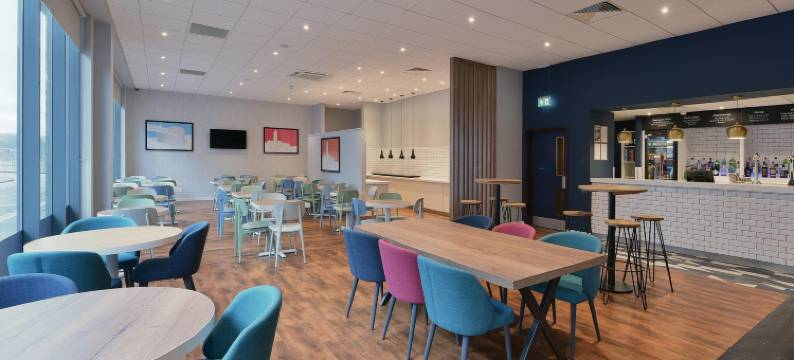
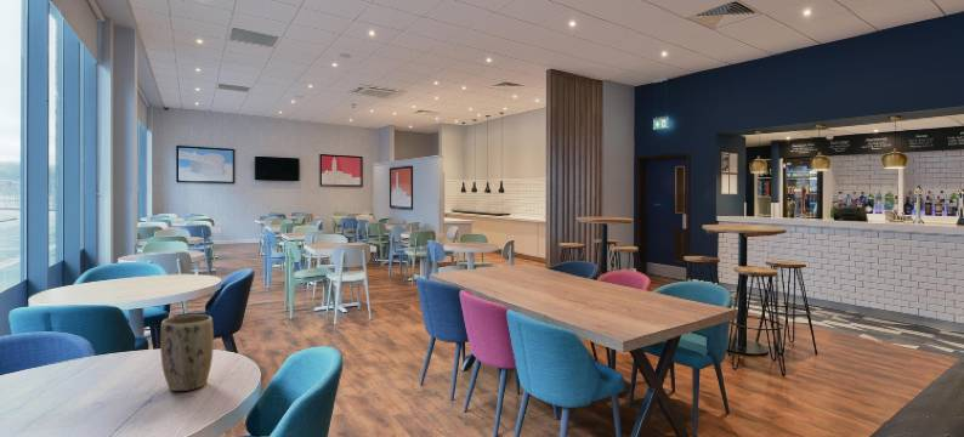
+ plant pot (187, 352)
